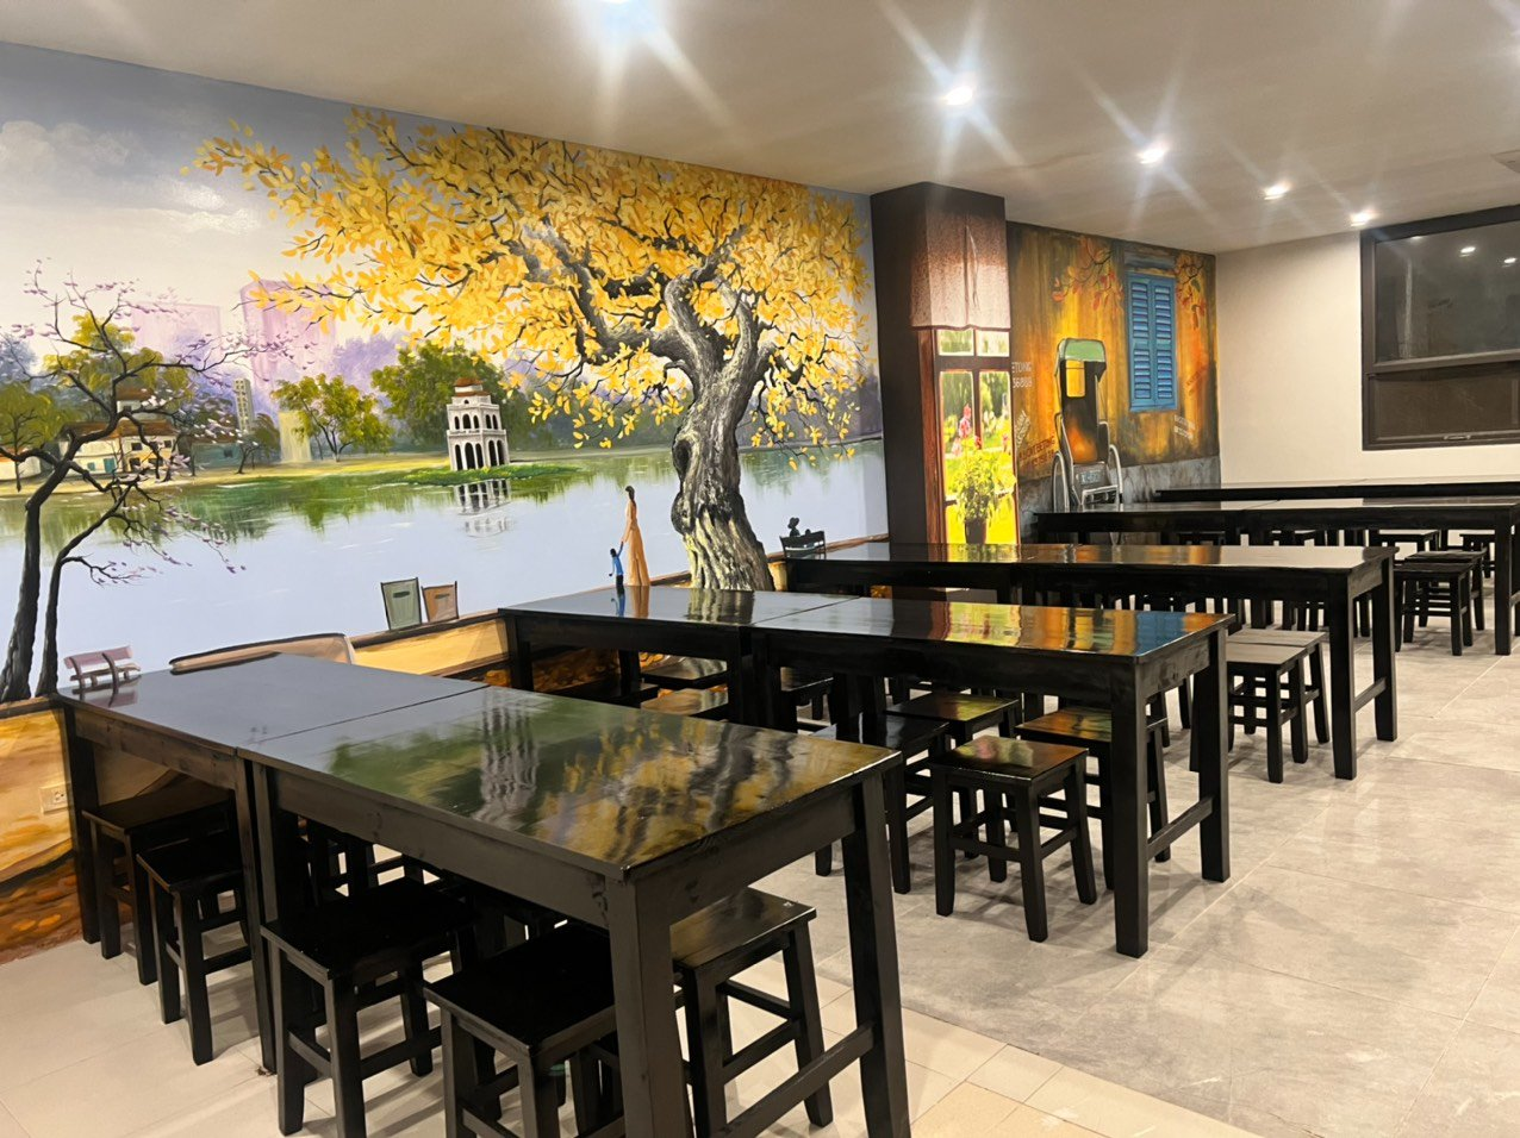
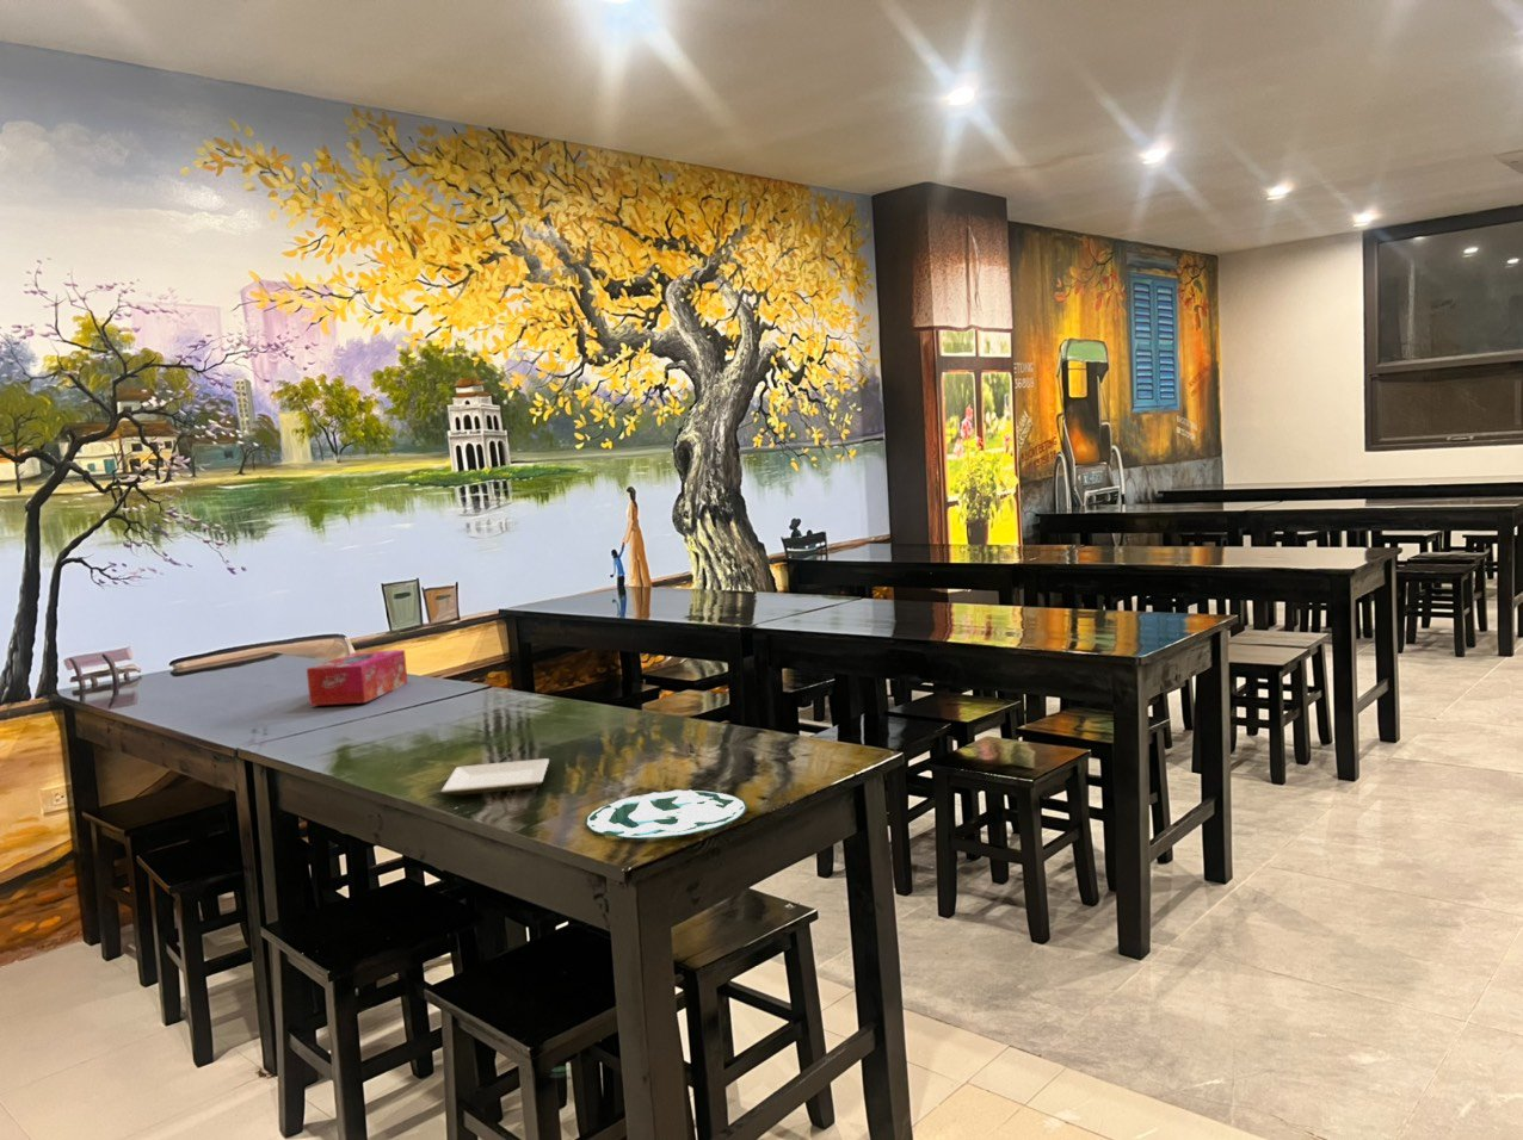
+ plate (497, 777)
+ tissue box (359, 677)
+ plate (665, 805)
